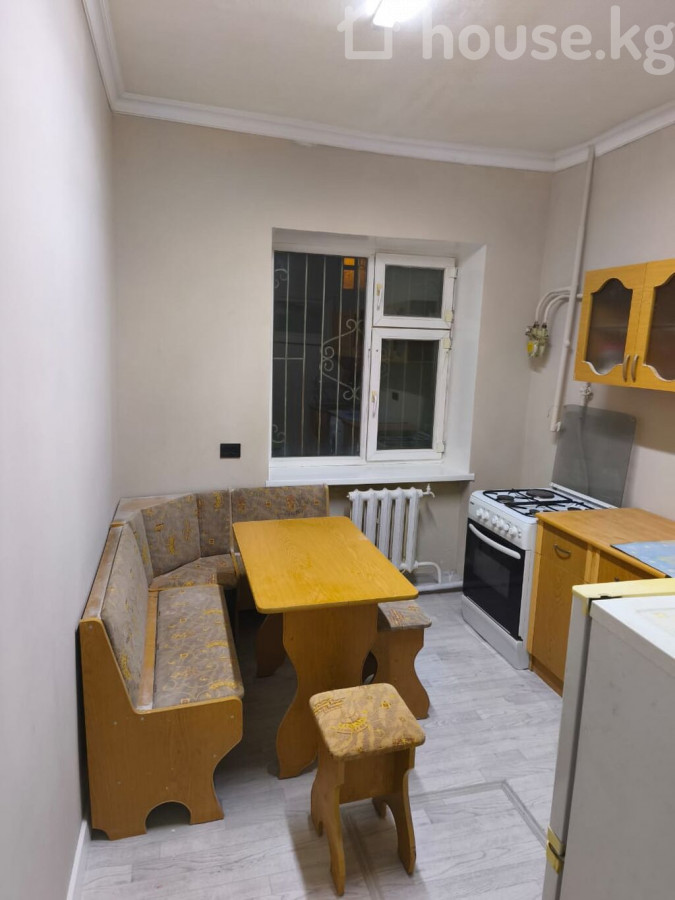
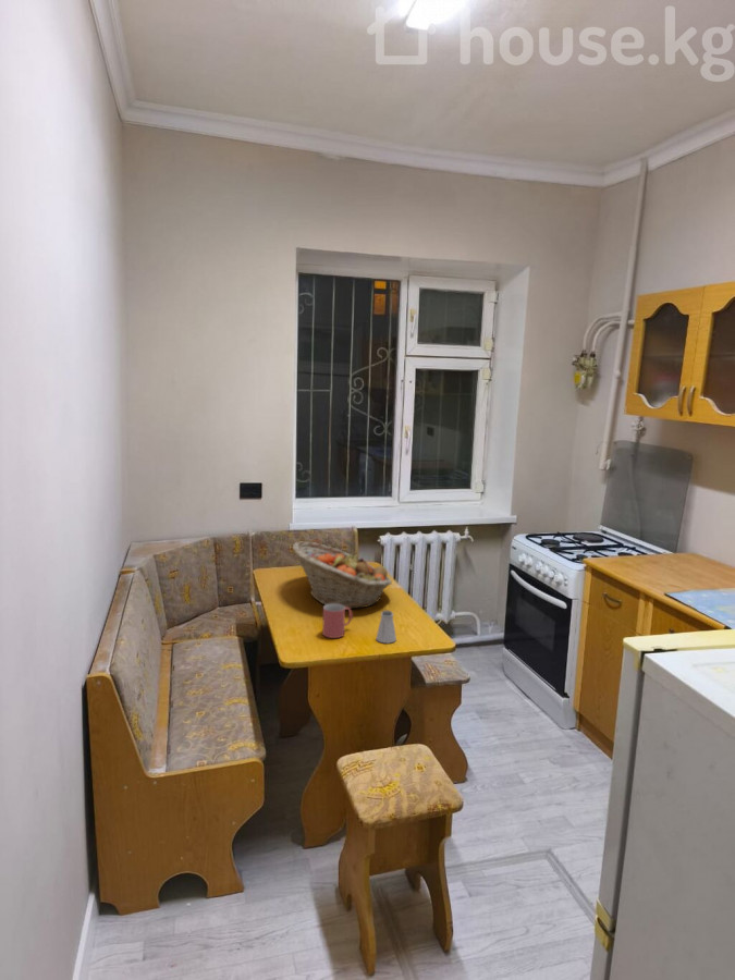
+ mug (338, 620)
+ saltshaker (387, 625)
+ fruit basket (341, 572)
